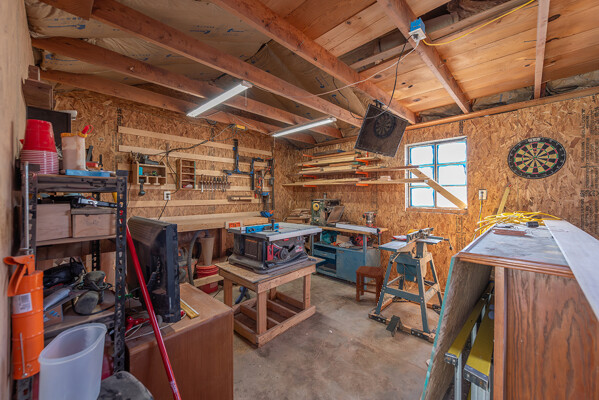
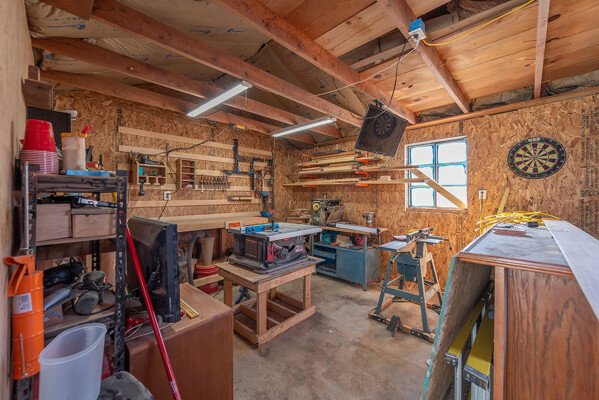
- stool (369, 284)
